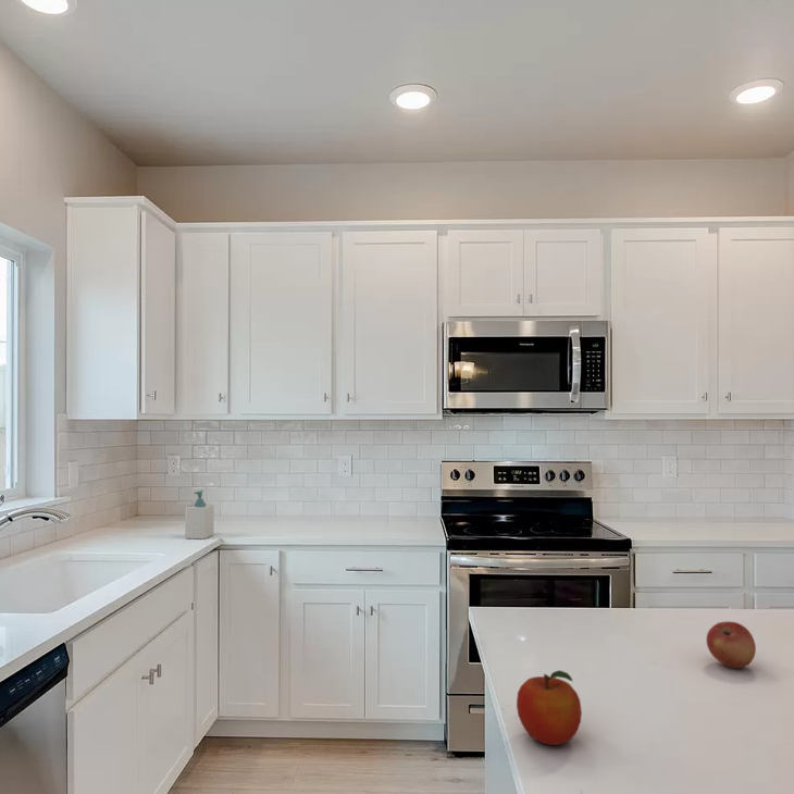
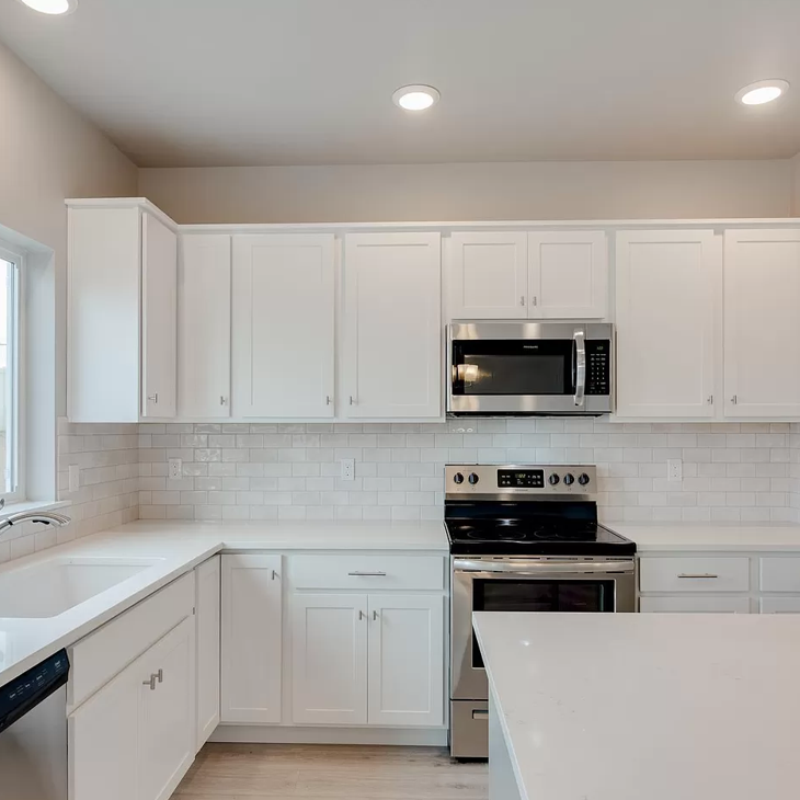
- apple (731, 644)
- soap bottle (199, 513)
- fruit (548, 703)
